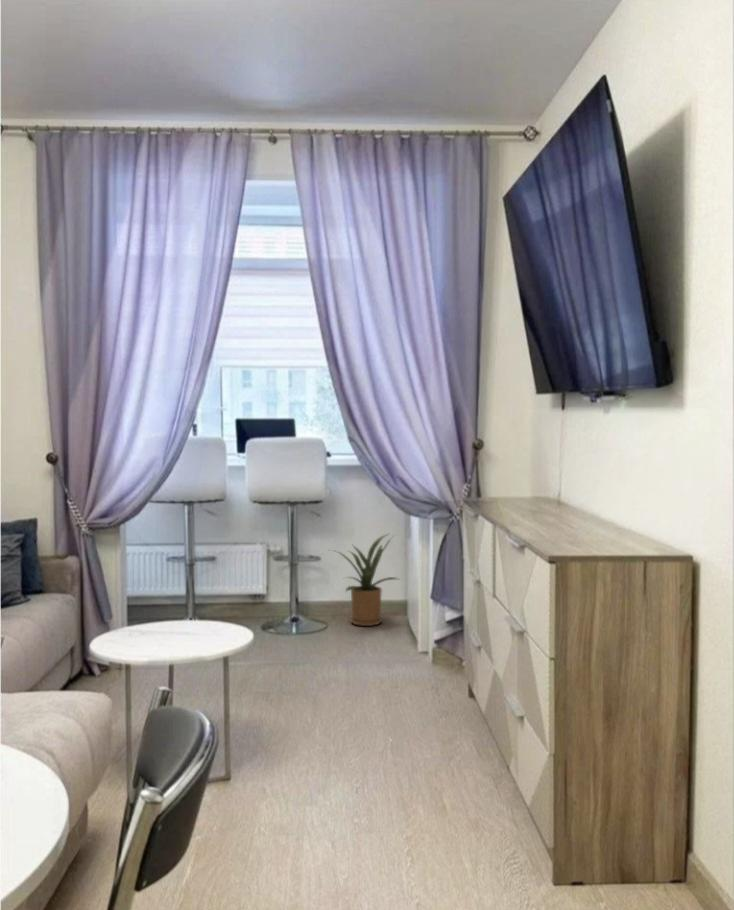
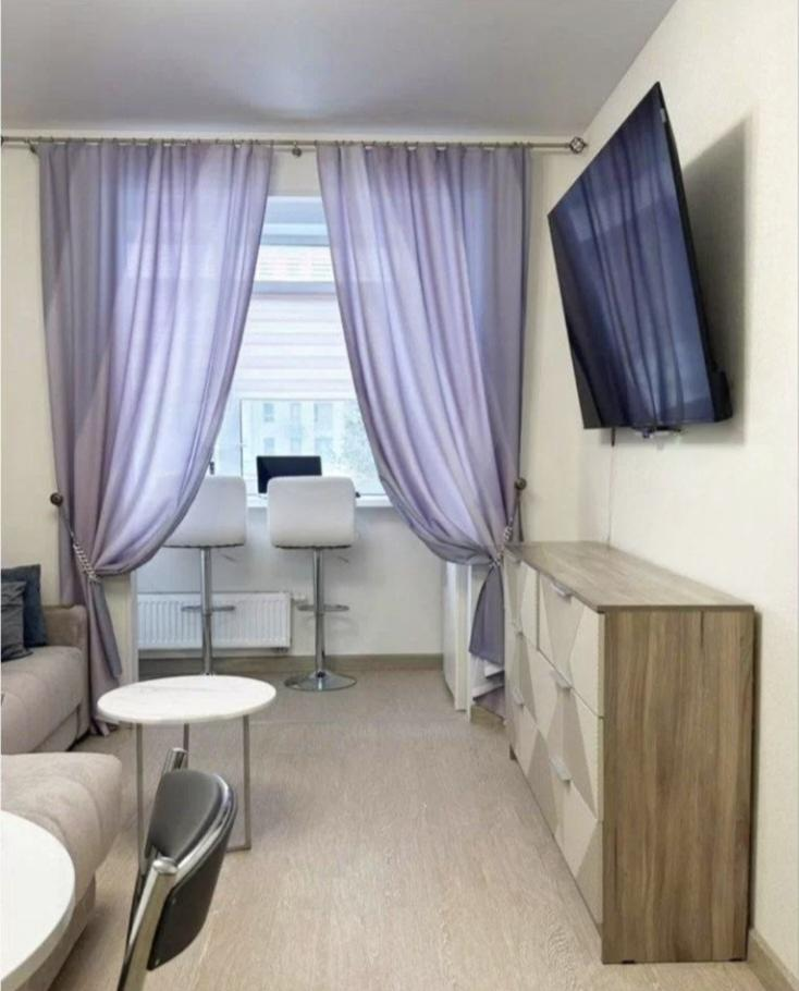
- house plant (363, 578)
